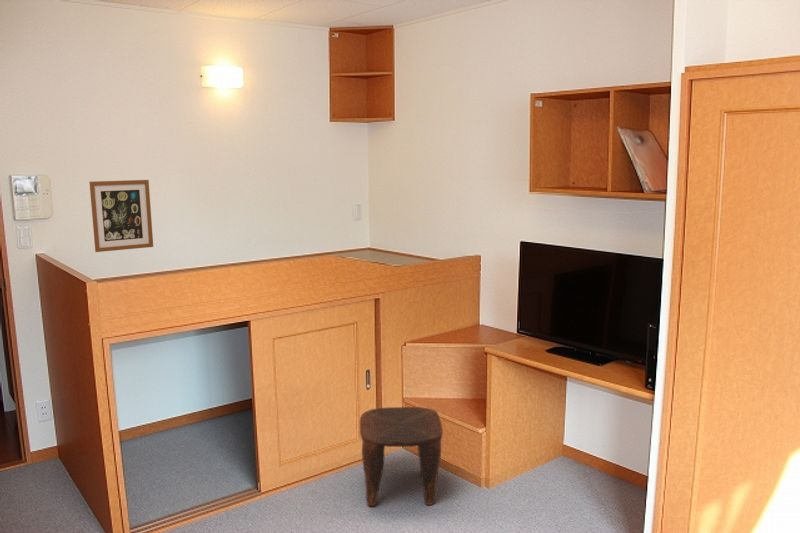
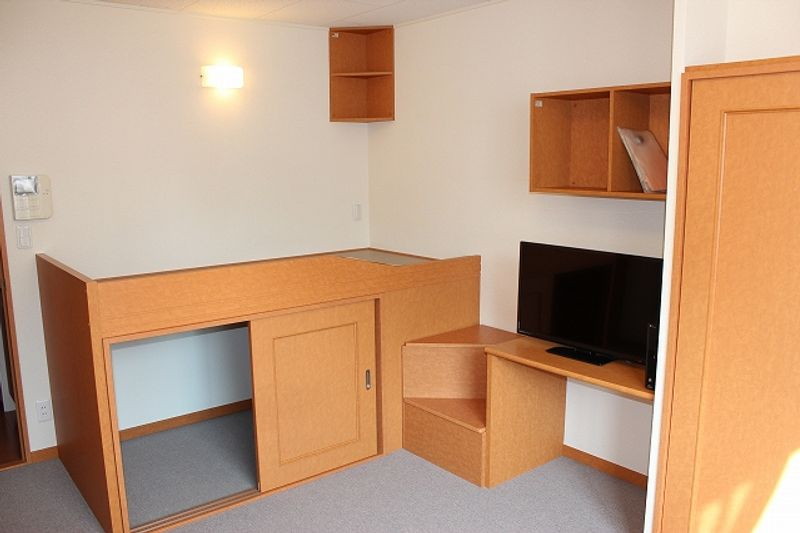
- wall art (122, 215)
- stool (401, 446)
